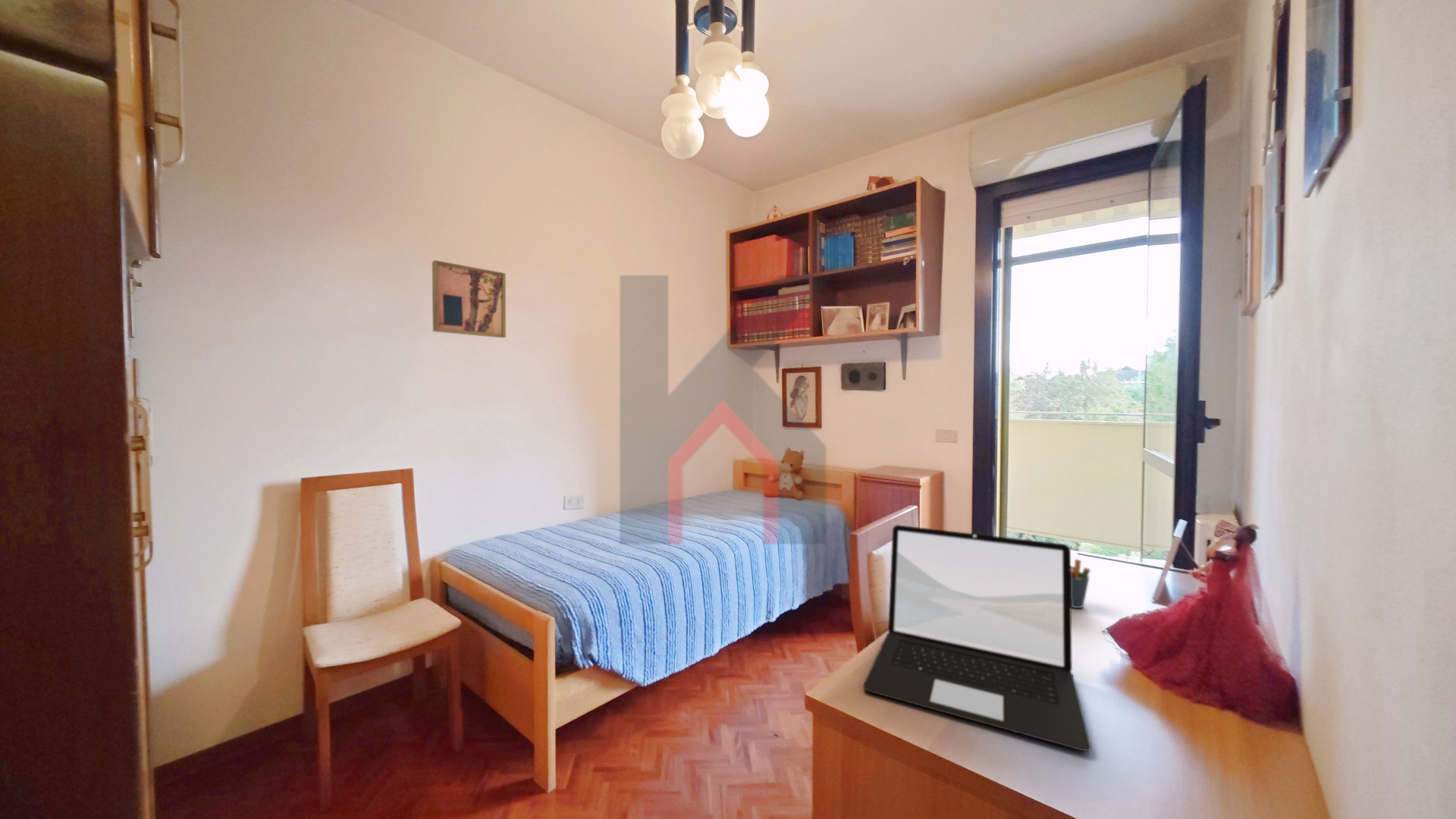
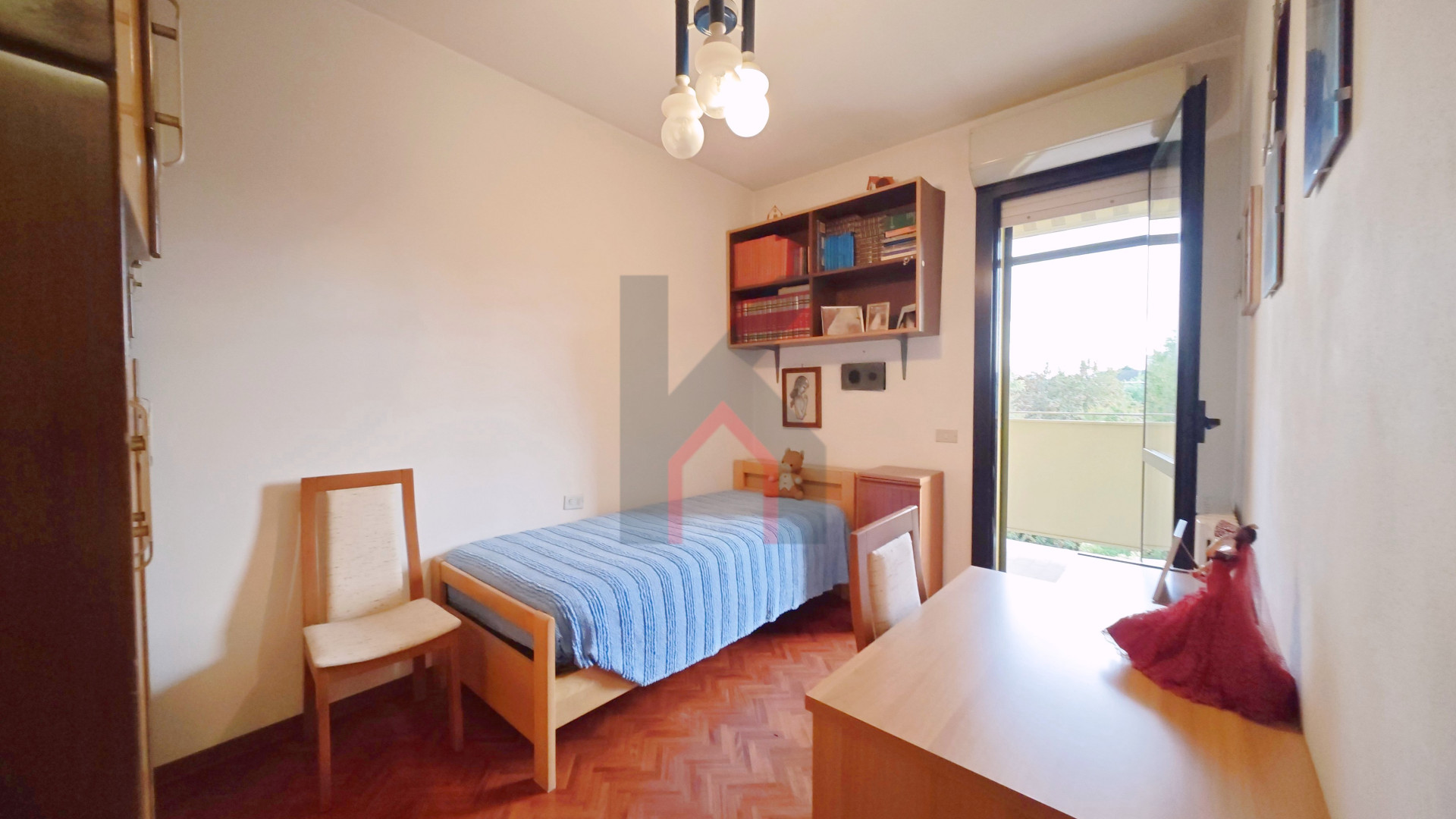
- pen holder (1071, 580)
- laptop (971, 614)
- wall art (470, 301)
